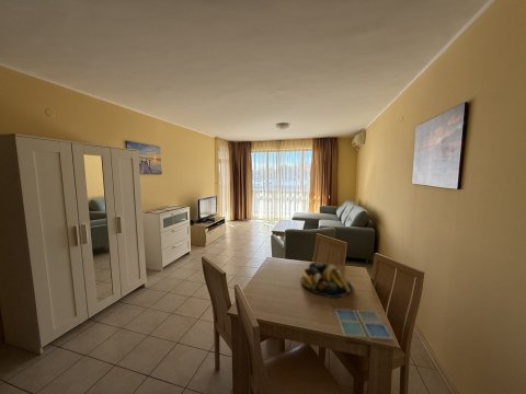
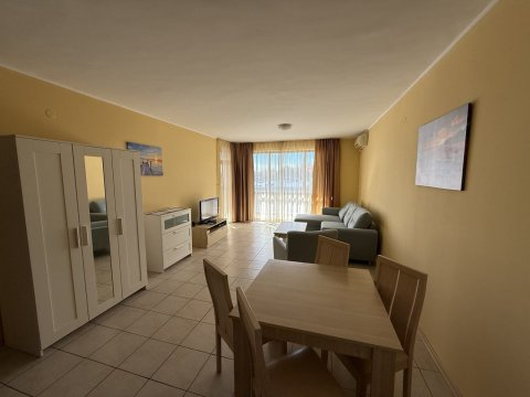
- drink coaster (359, 323)
- fruit bowl (325, 275)
